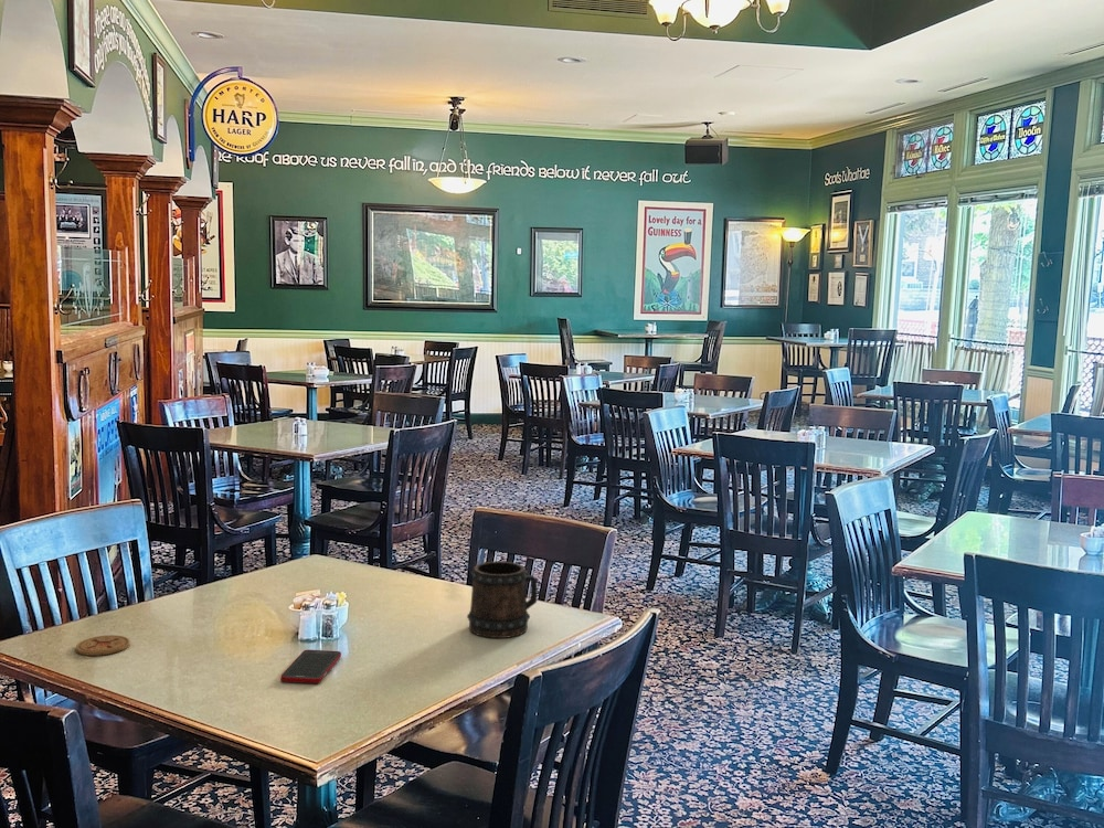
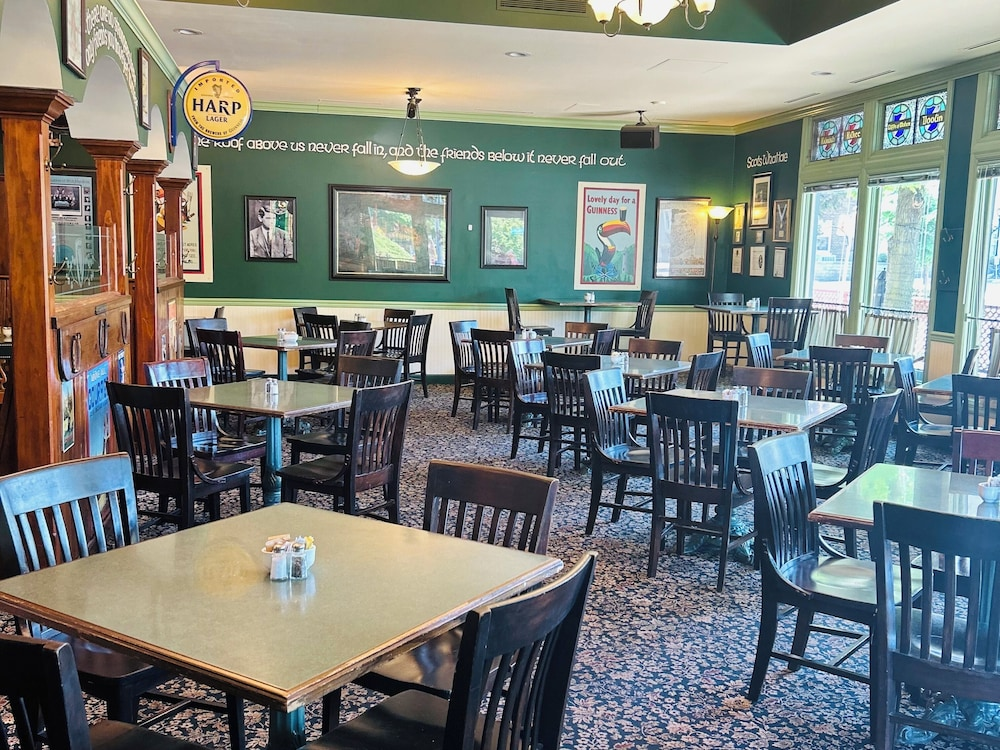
- coaster (103, 645)
- beer mug (502, 597)
- cell phone (311, 666)
